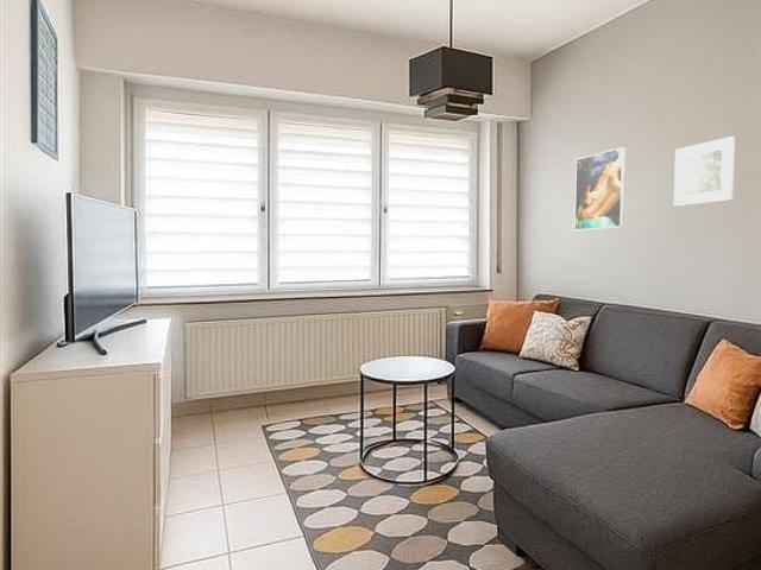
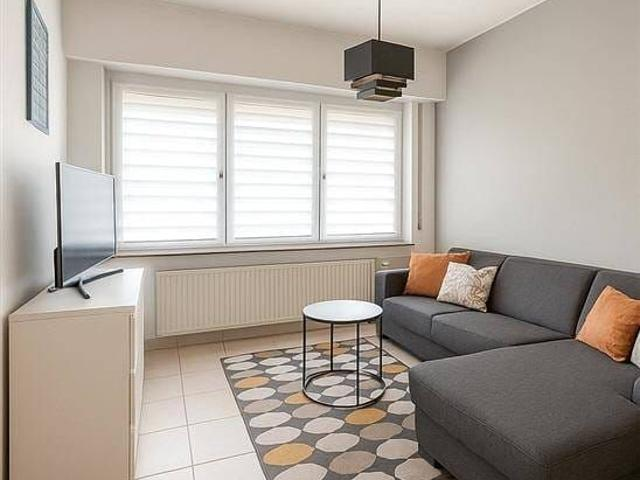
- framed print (702, 173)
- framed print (598, 191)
